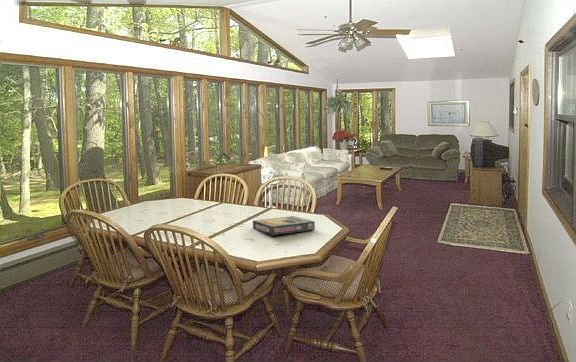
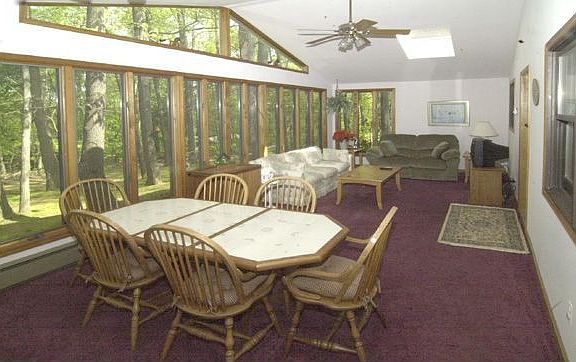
- video game box (283, 225)
